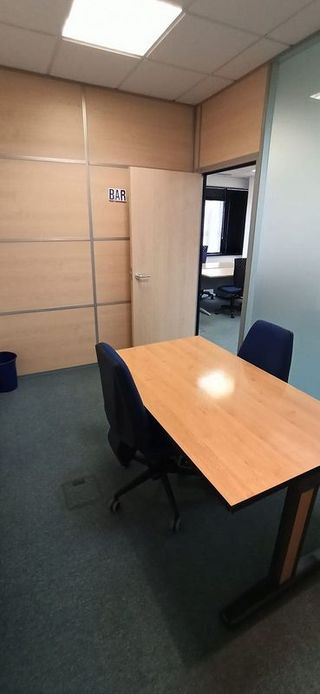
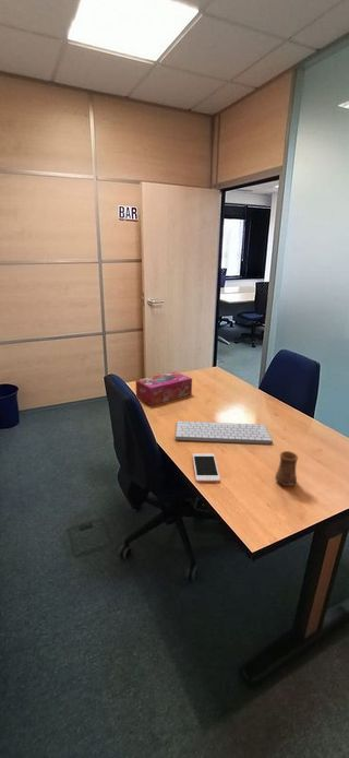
+ tissue box (164, 387)
+ cup (287, 467)
+ computer keyboard (221, 430)
+ cell phone (205, 466)
